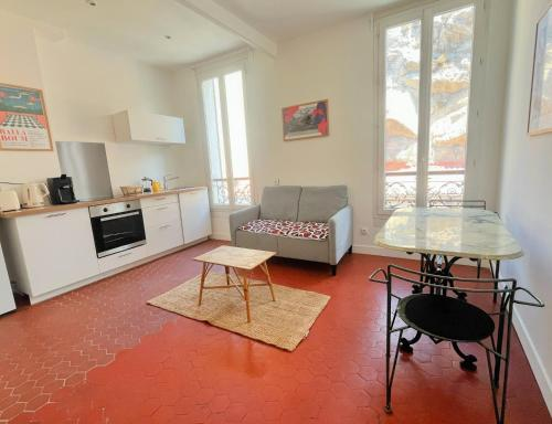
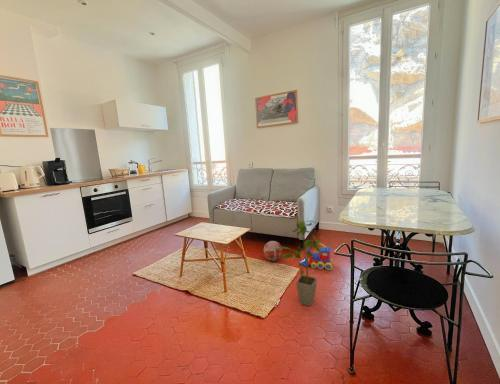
+ ball (273, 250)
+ toy train (315, 253)
+ house plant (301, 259)
